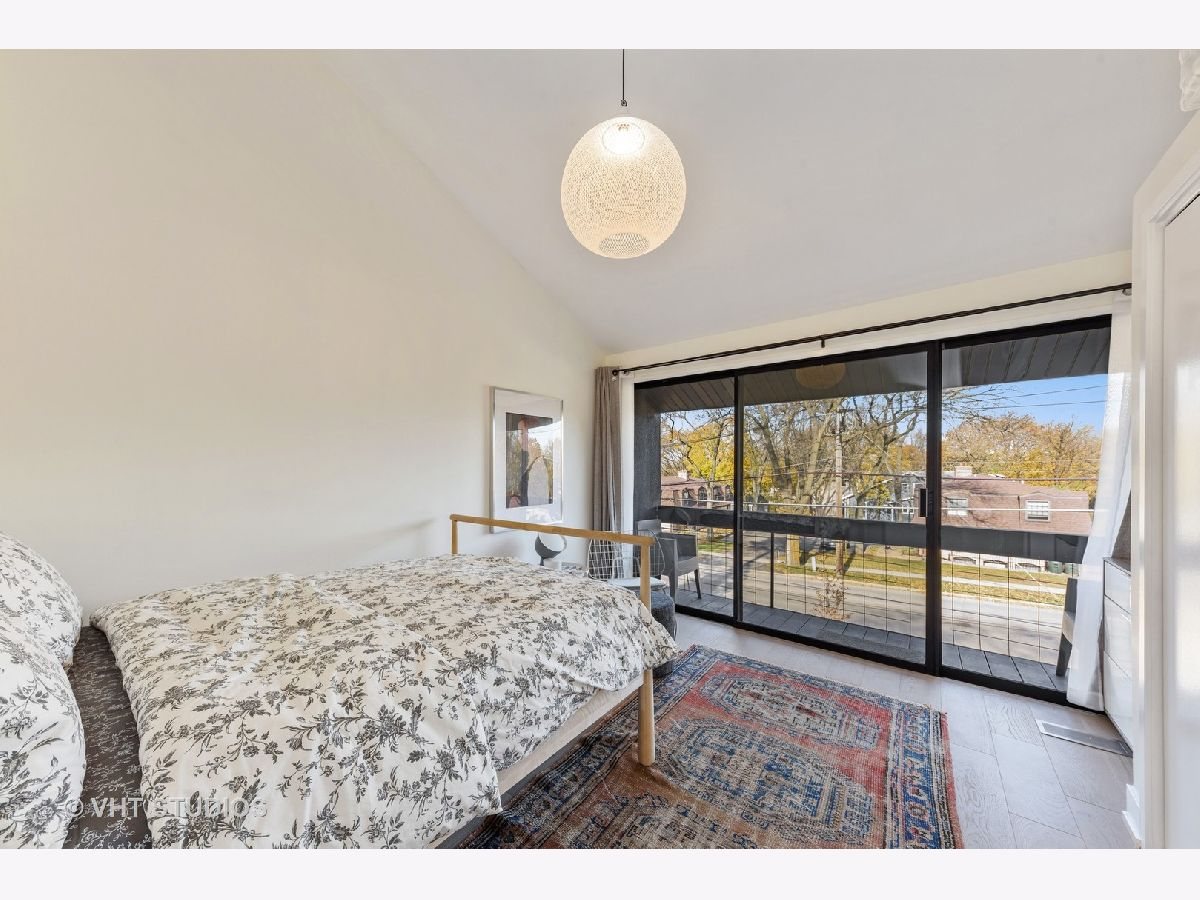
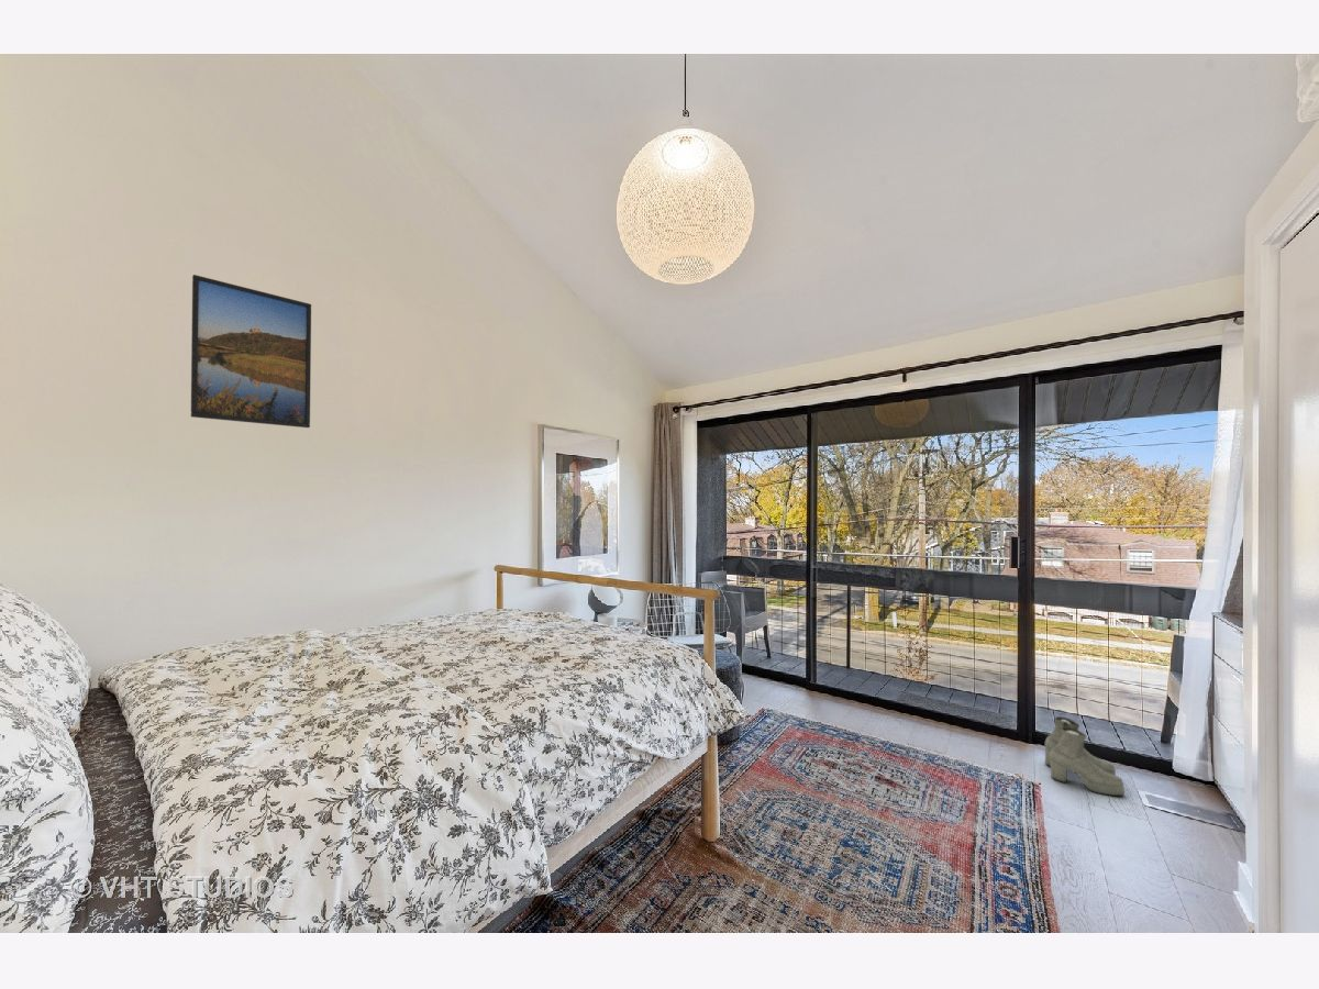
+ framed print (255, 356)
+ boots (1082, 752)
